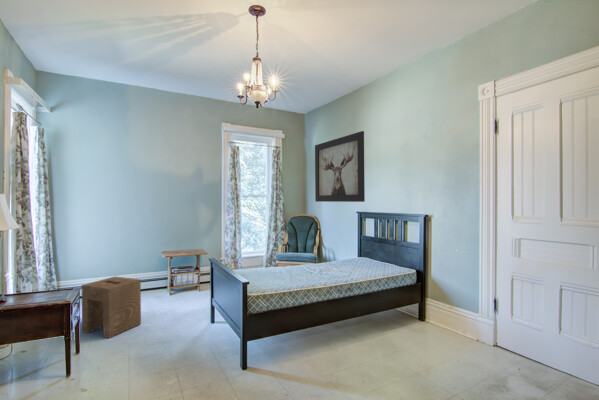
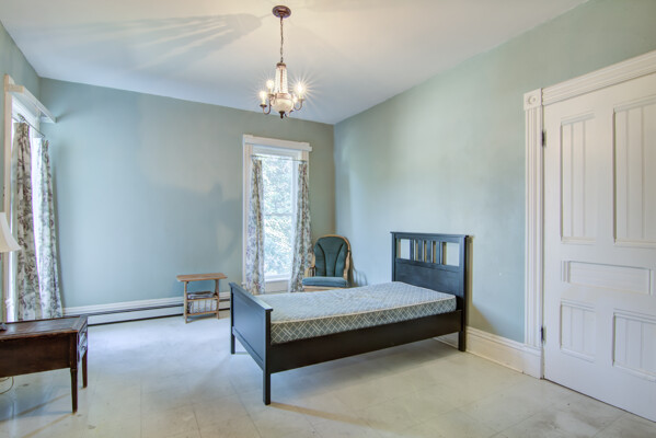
- wall art (336, 170)
- stool (112, 305)
